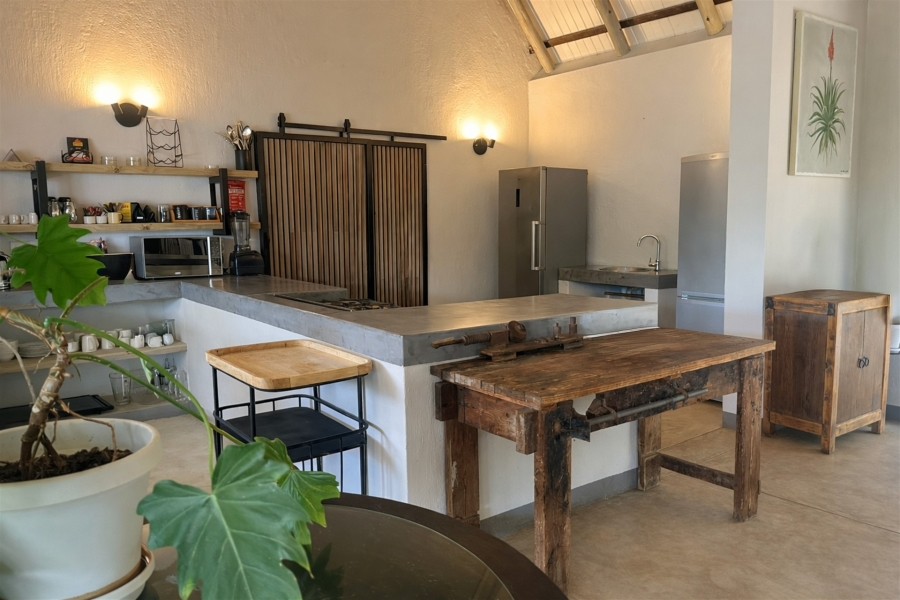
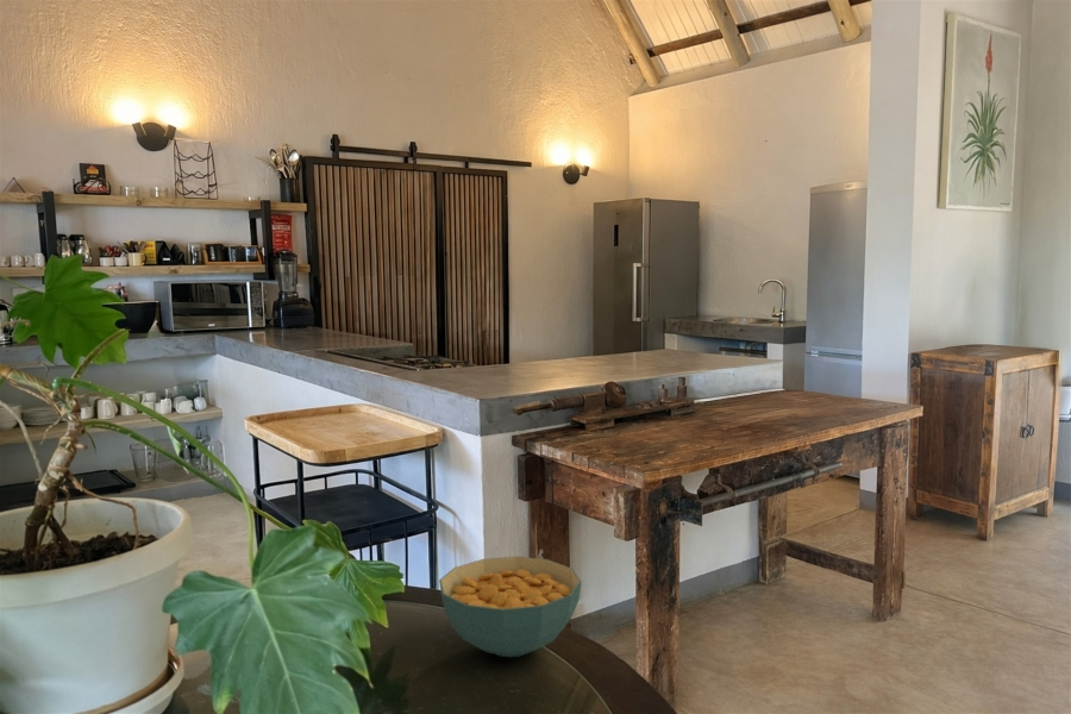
+ cereal bowl (509, 614)
